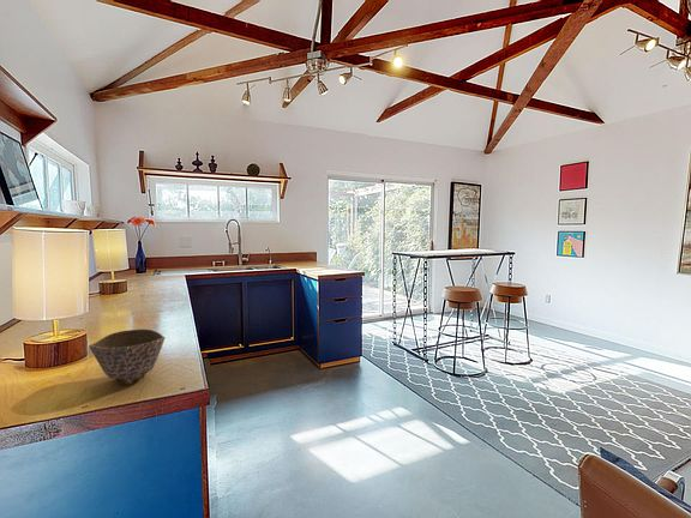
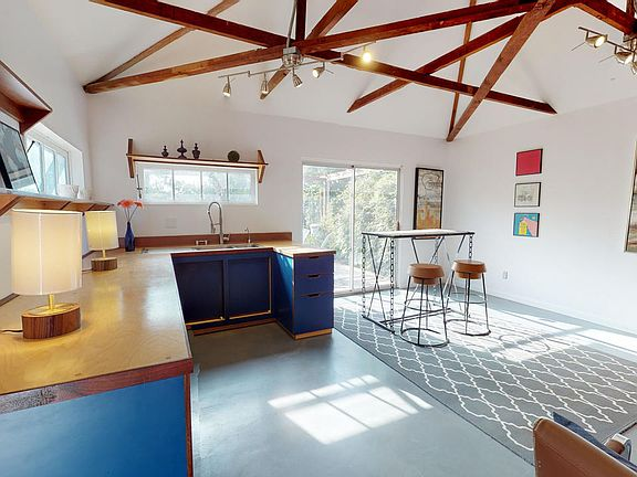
- bowl (130, 357)
